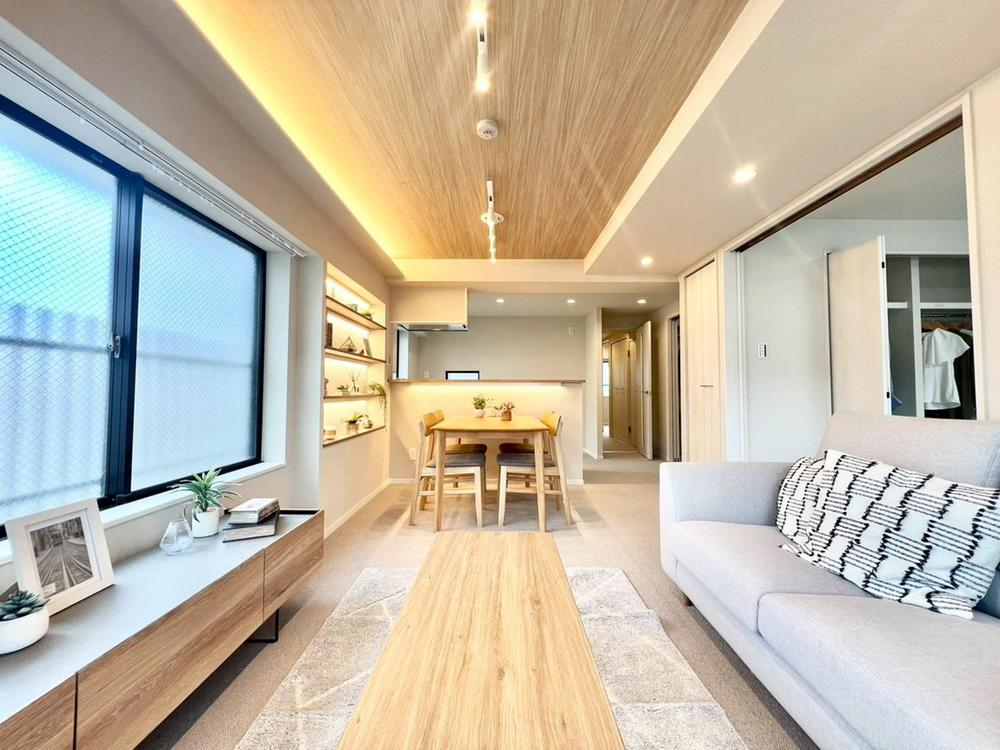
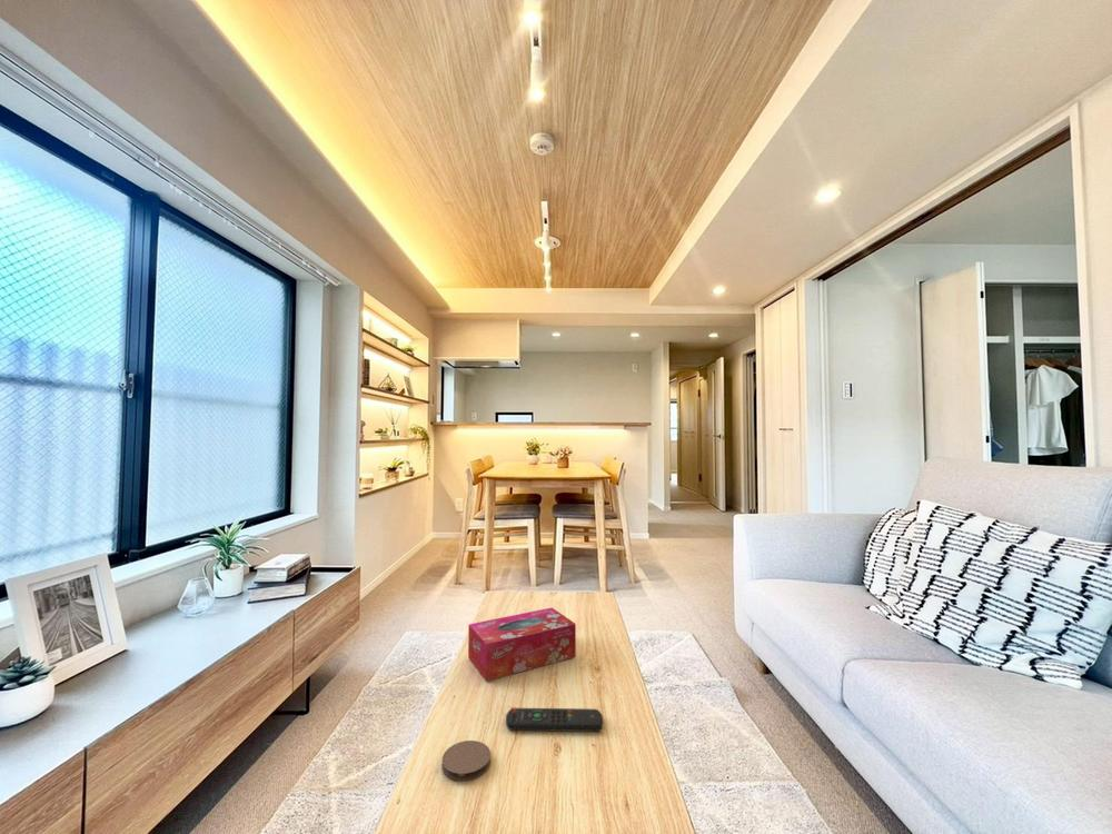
+ tissue box (522, 641)
+ coaster (466, 759)
+ remote control (554, 718)
